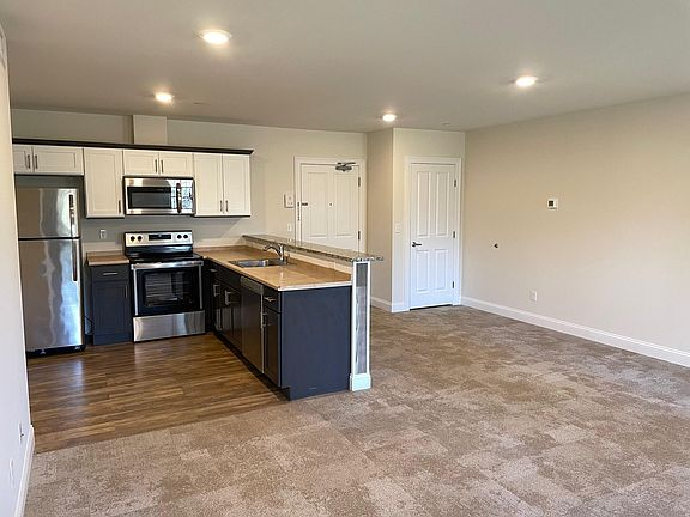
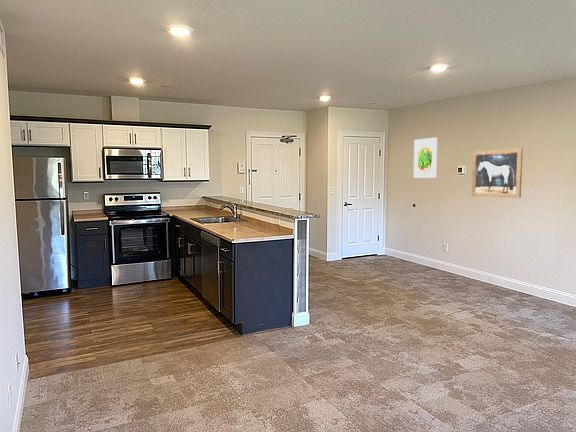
+ wall art (495, 173)
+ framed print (425, 158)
